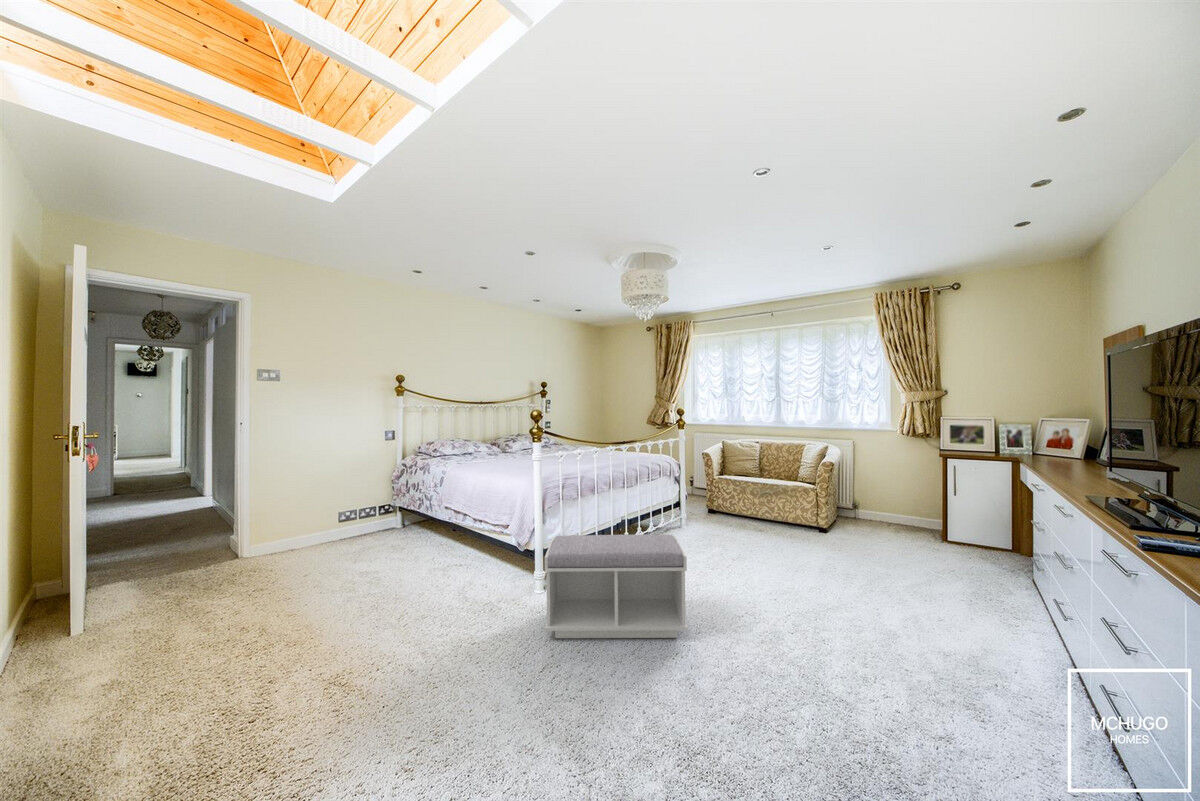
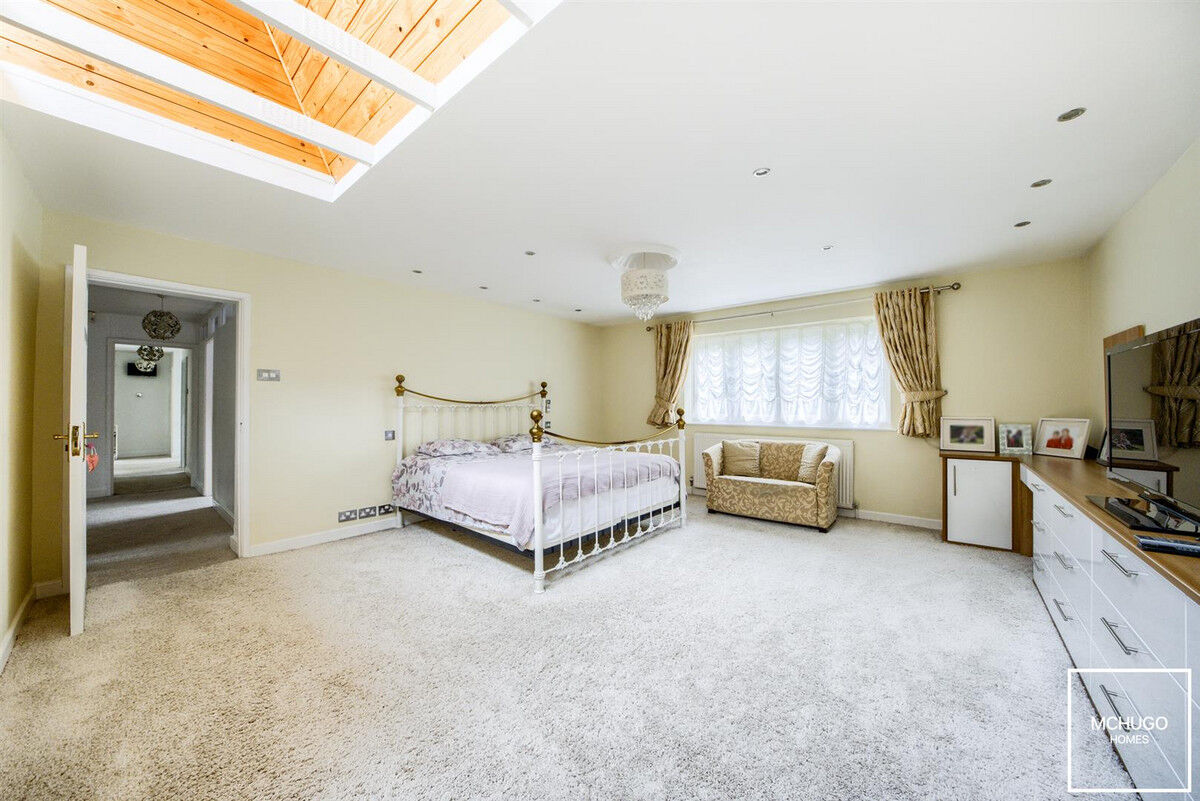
- bench (615, 582)
